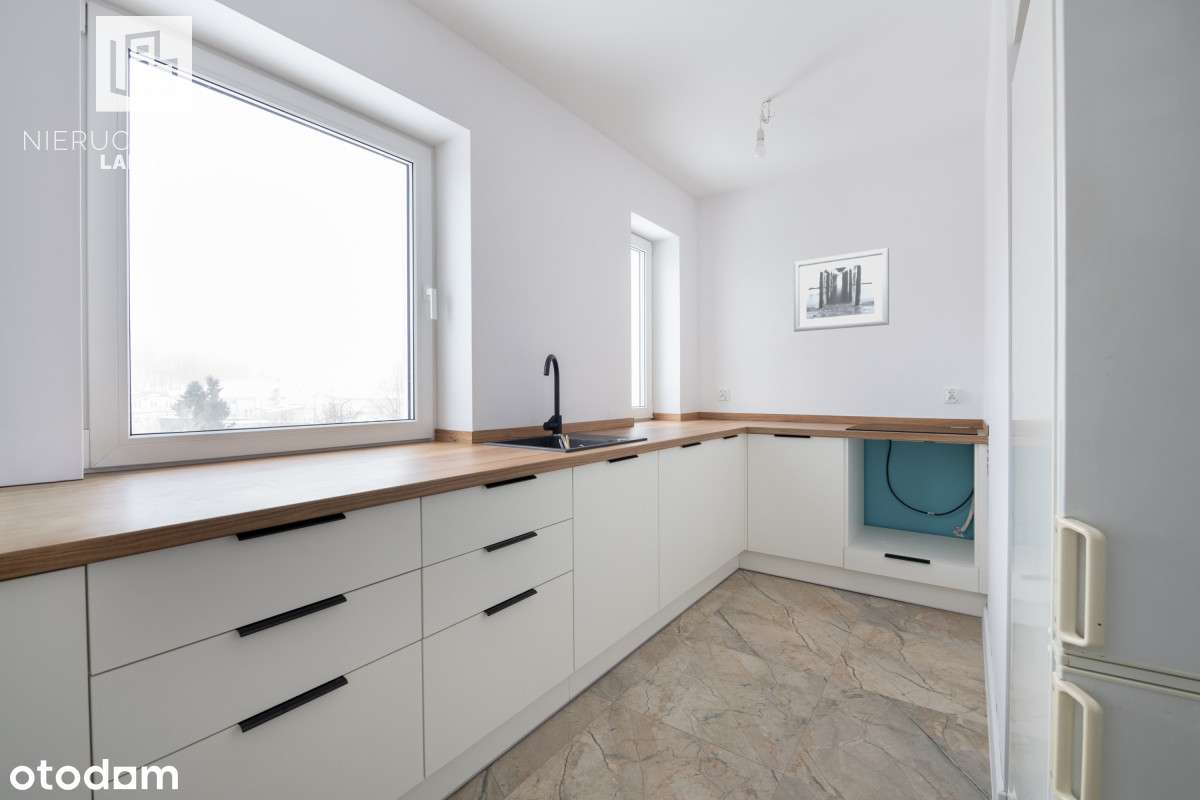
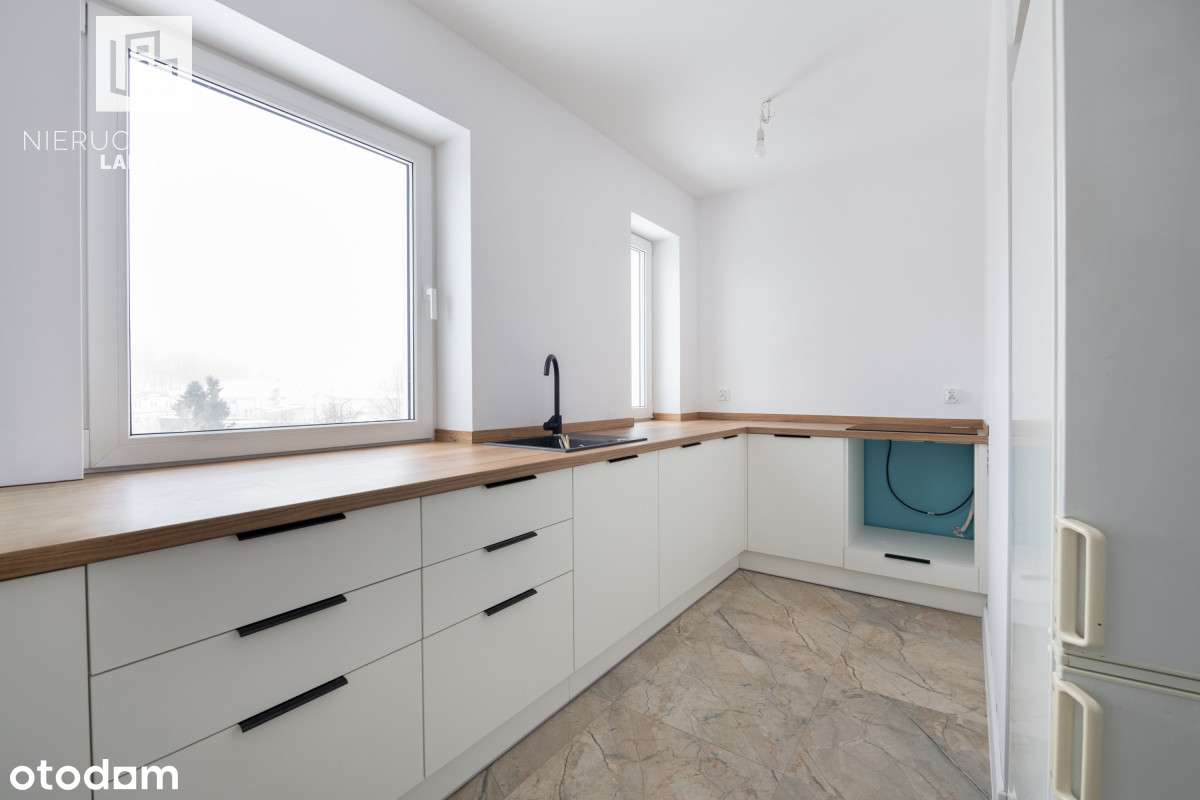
- wall art (839, 291)
